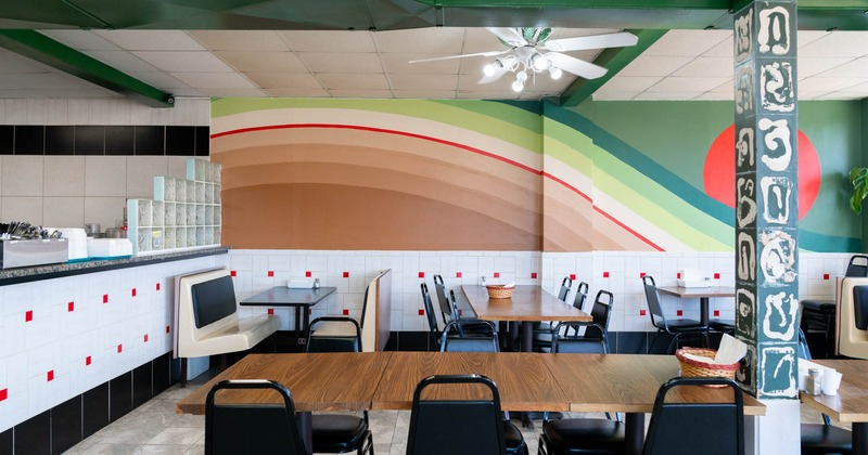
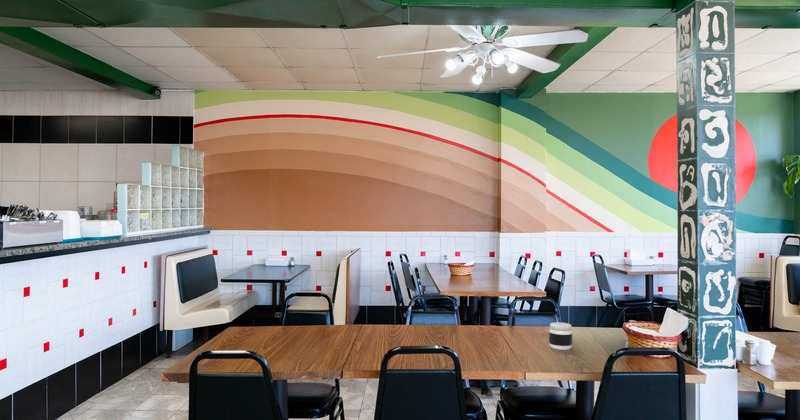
+ jar (560, 335)
